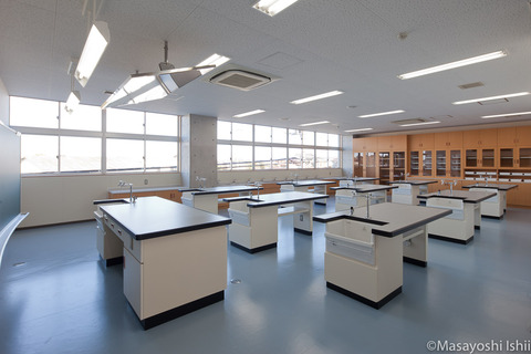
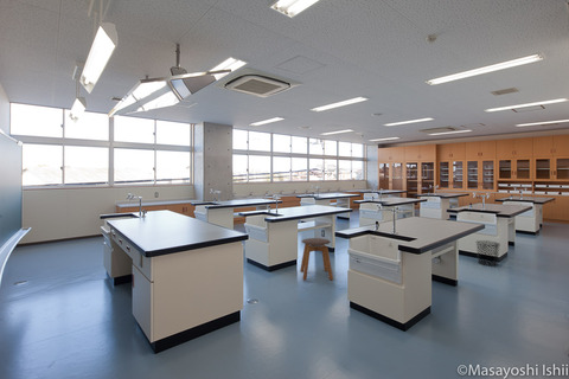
+ stool (315, 250)
+ waste bin (487, 253)
